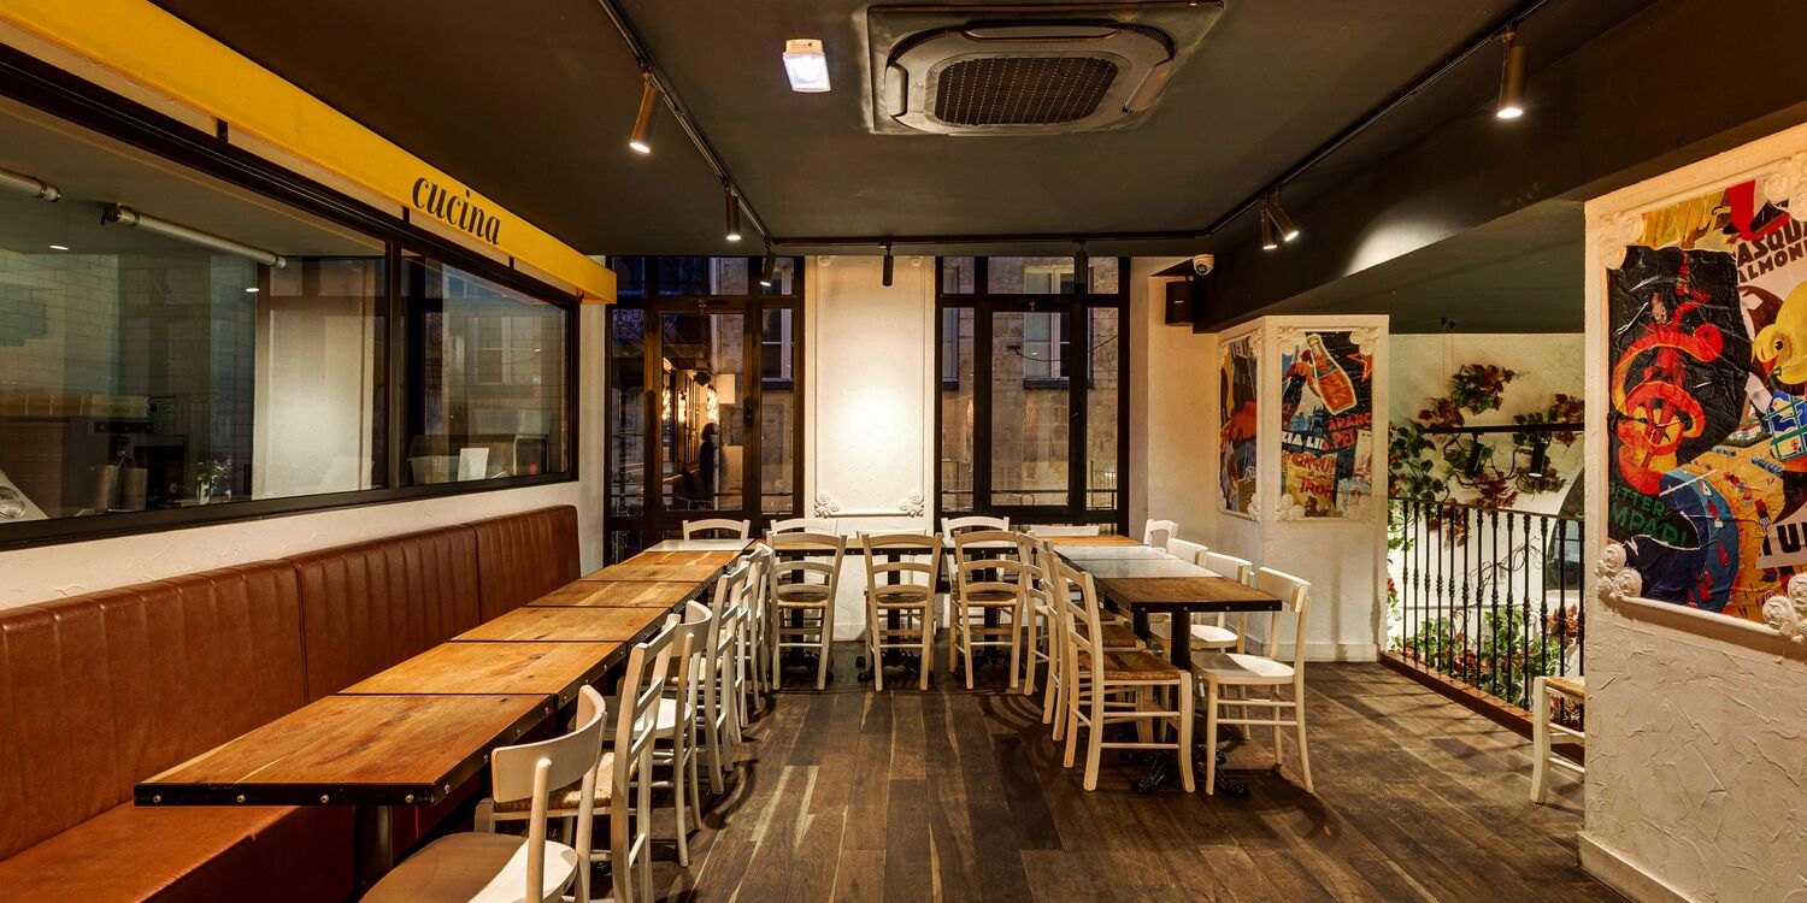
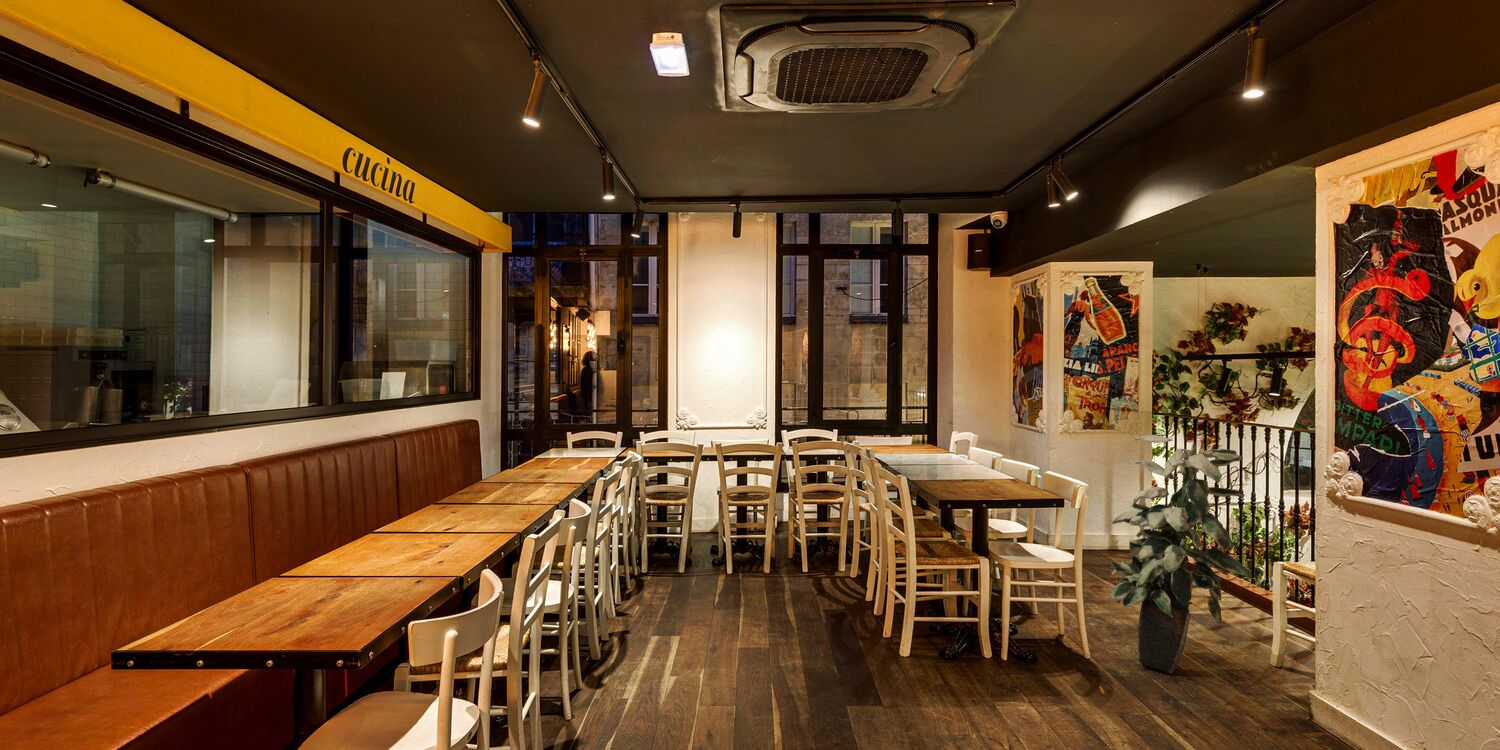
+ indoor plant (1169, 551)
